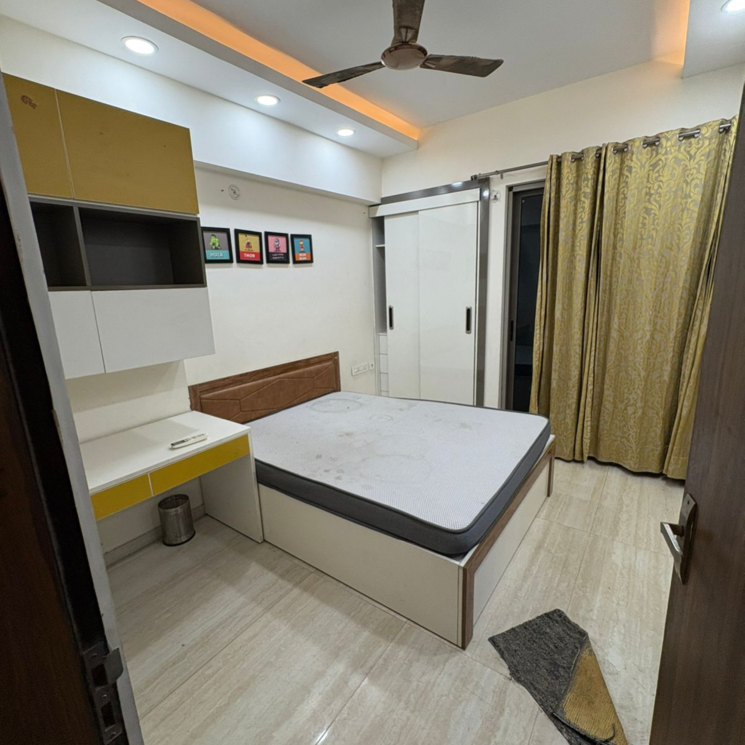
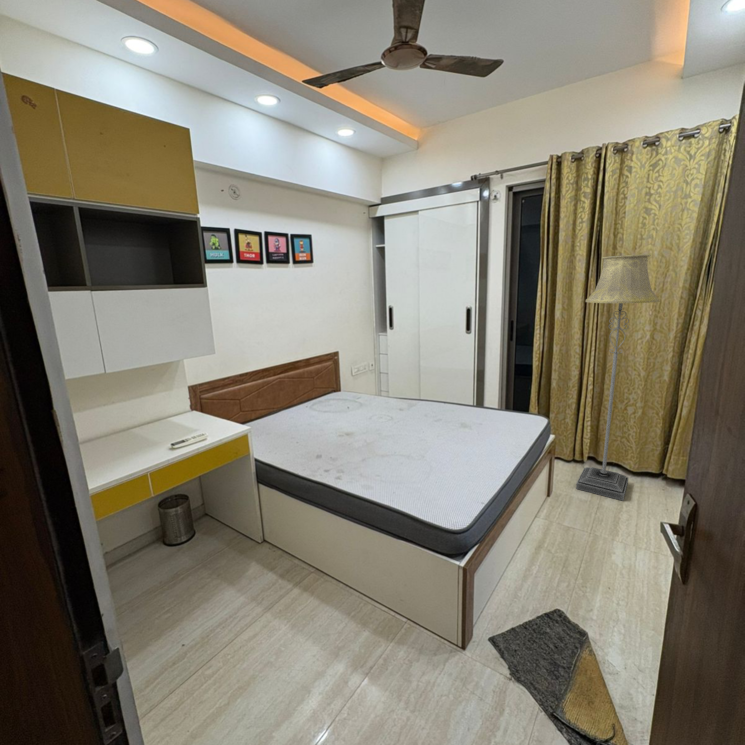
+ floor lamp (613, 378)
